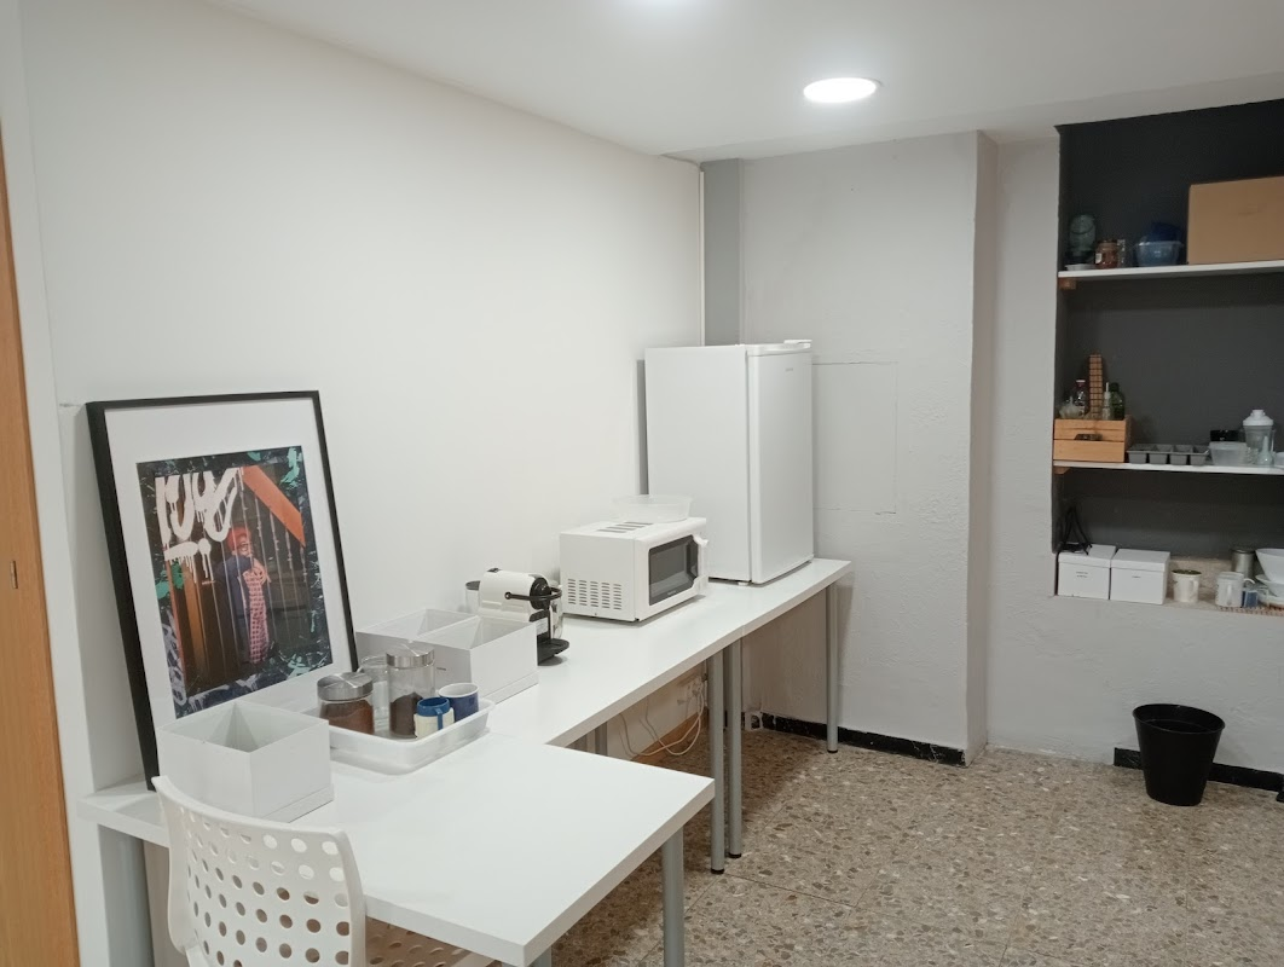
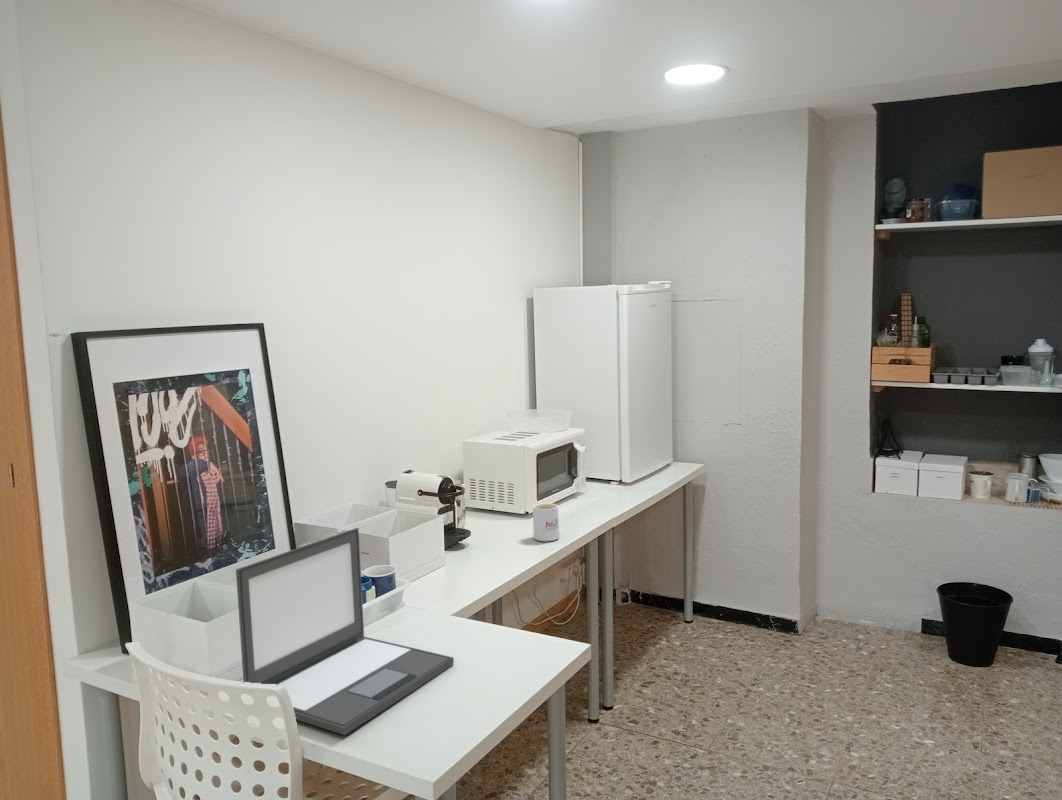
+ laptop (349, 619)
+ mug (548, 521)
